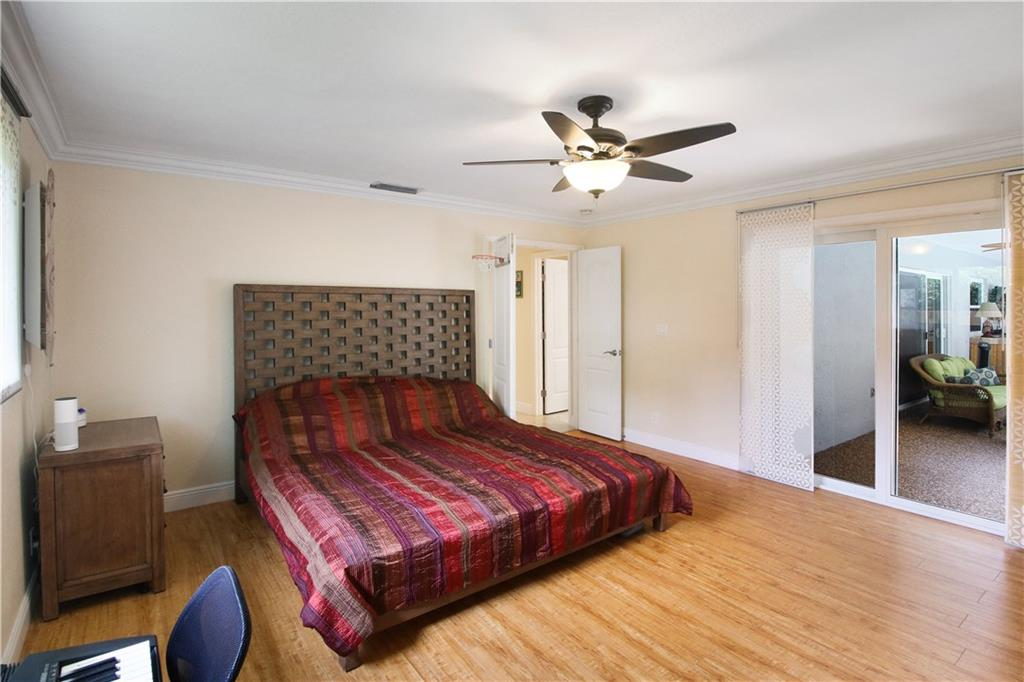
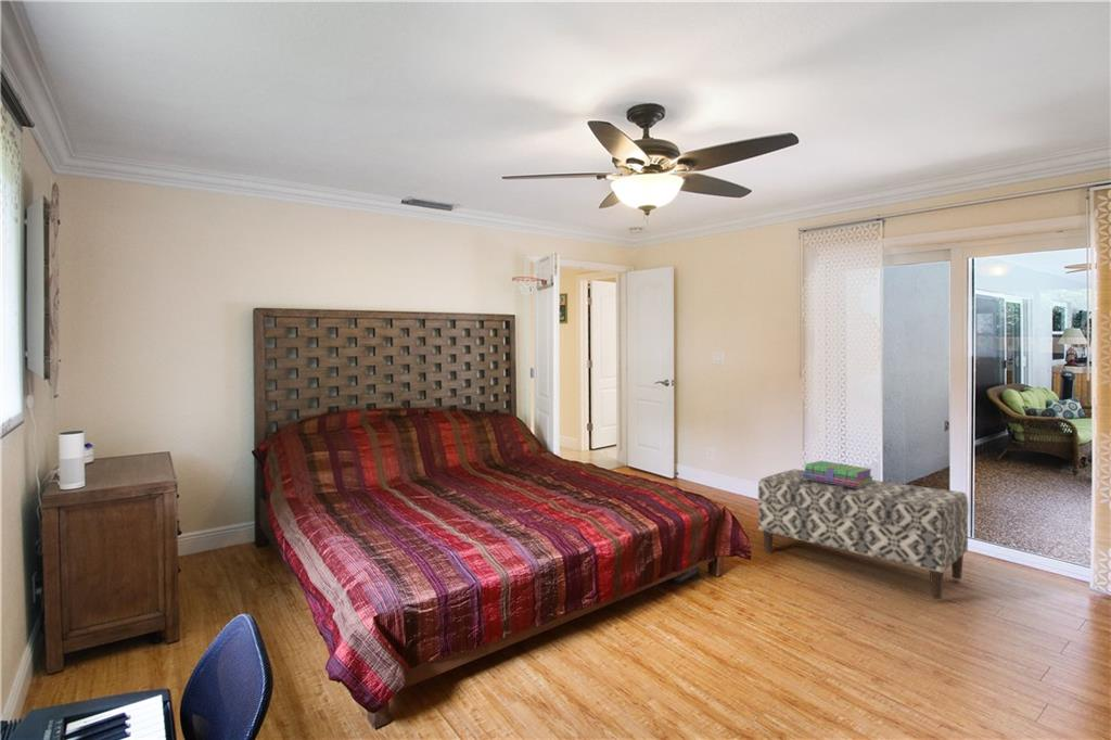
+ bench (856, 525)
+ stack of books (837, 474)
